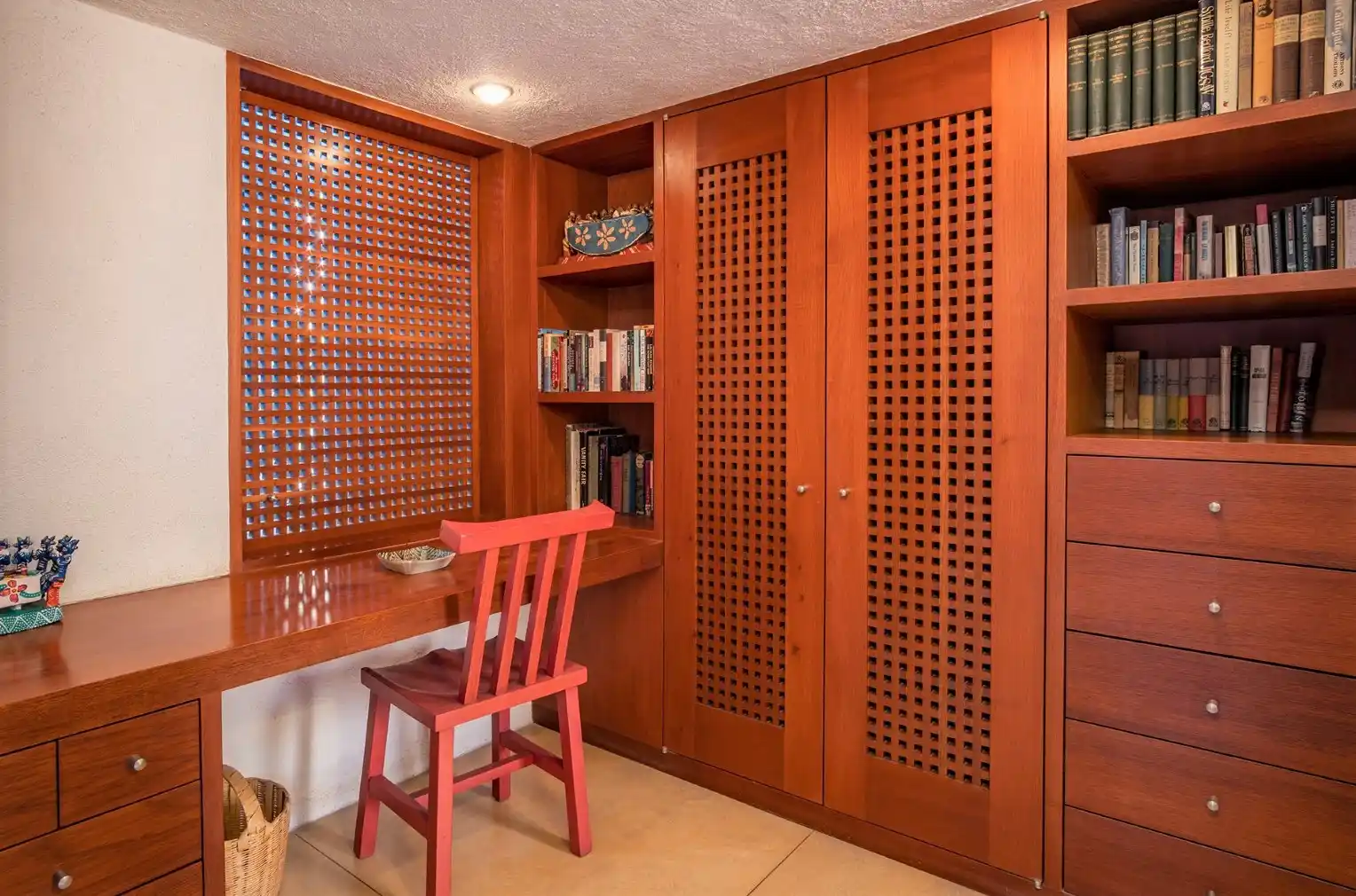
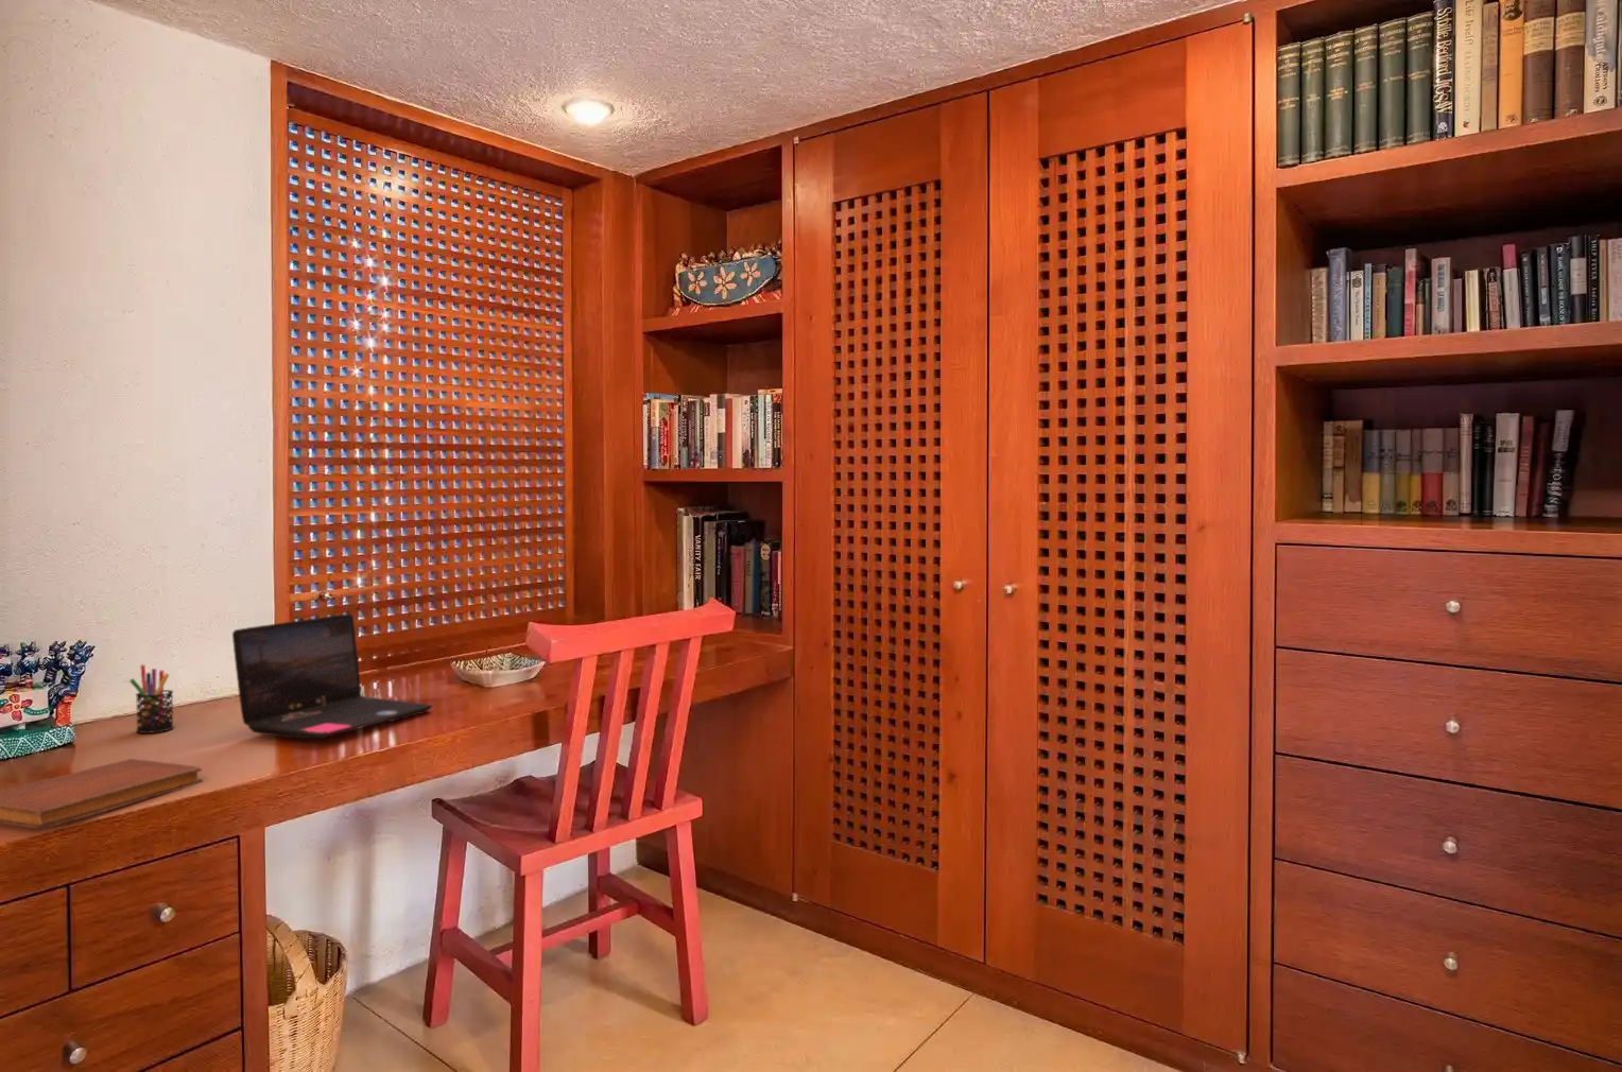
+ laptop (337, 672)
+ notebook (89, 790)
+ pen holder (150, 698)
